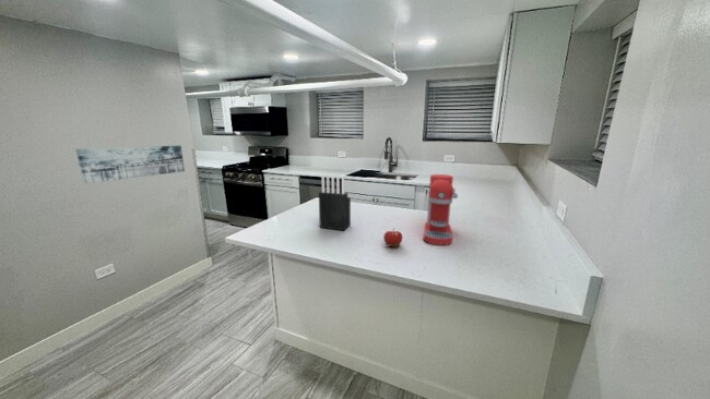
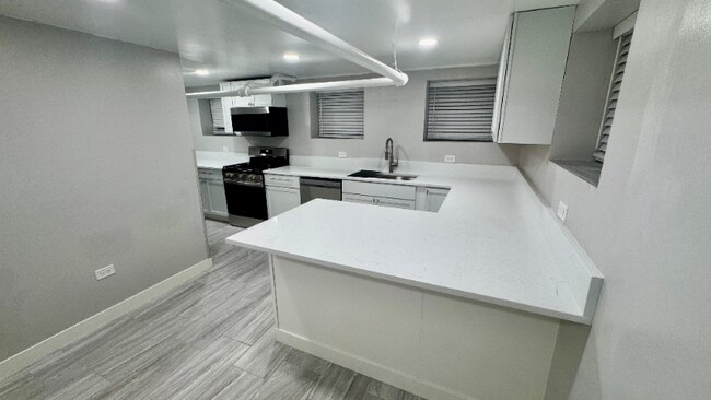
- fruit (392, 237)
- wall art (138, 161)
- knife block (335, 200)
- coffee maker (440, 207)
